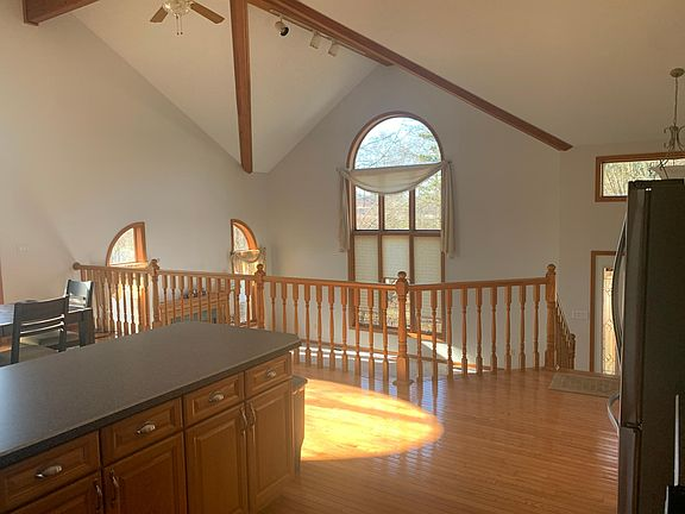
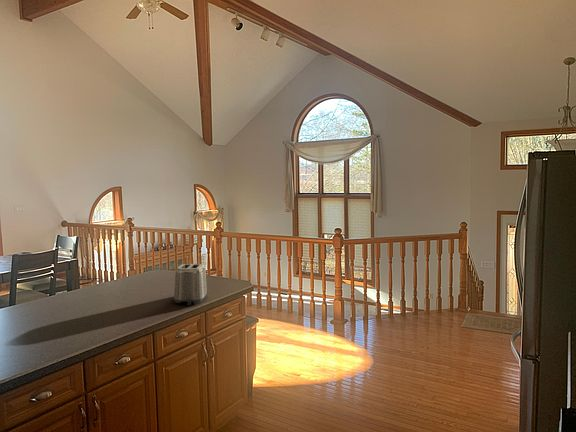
+ toaster (190, 282)
